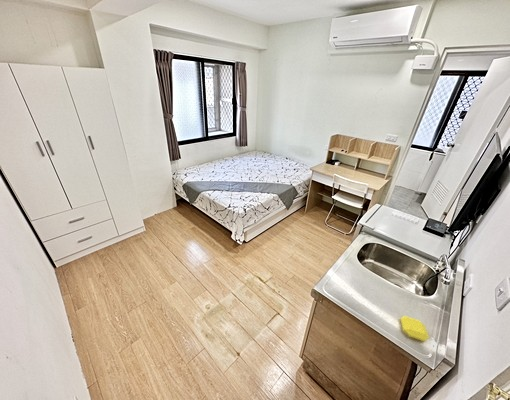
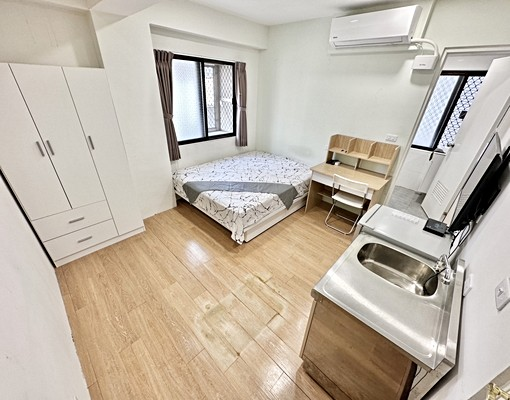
- soap bar (414, 327)
